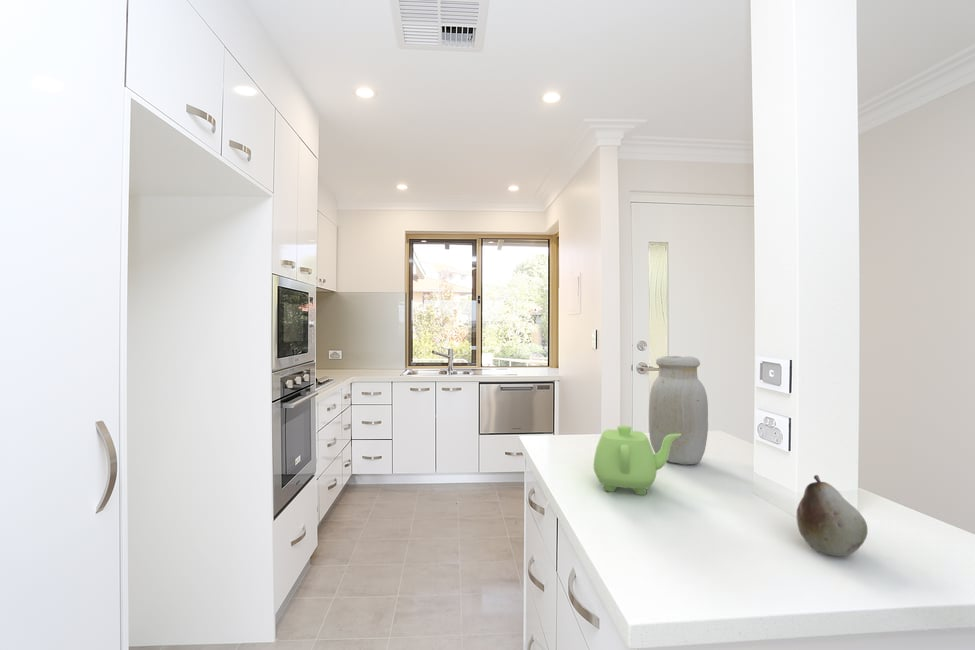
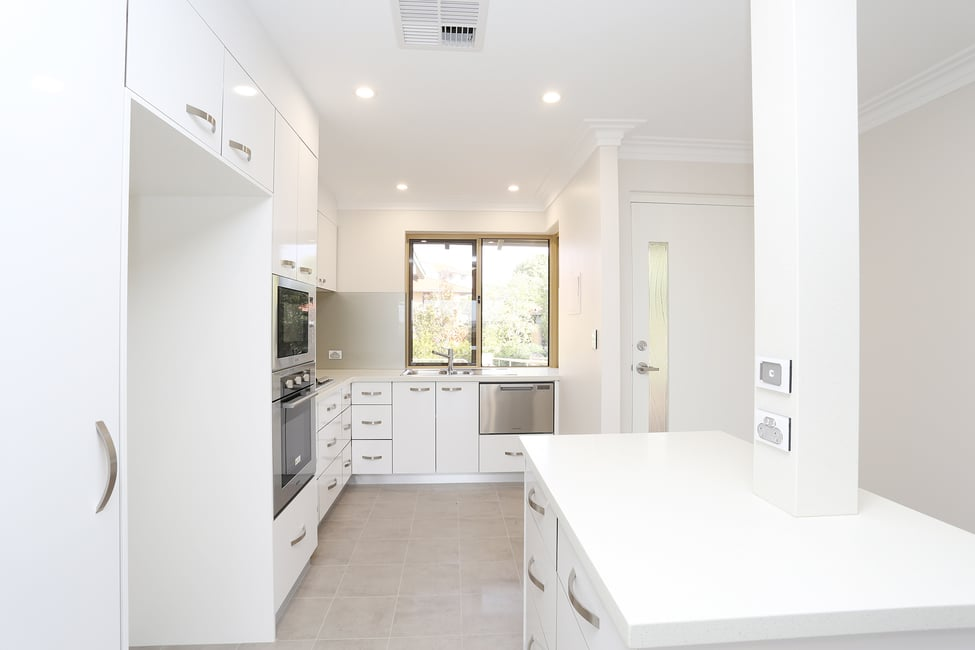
- teapot (636, 457)
- fruit (831, 515)
- jar (677, 407)
